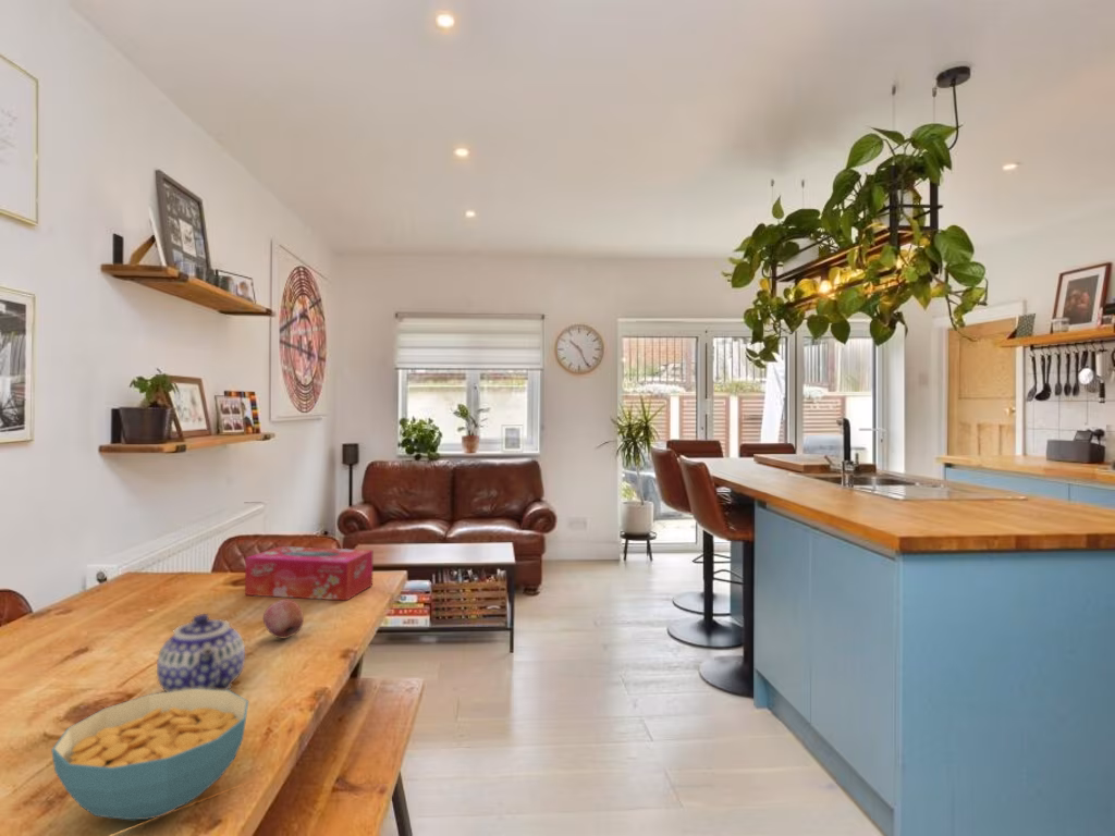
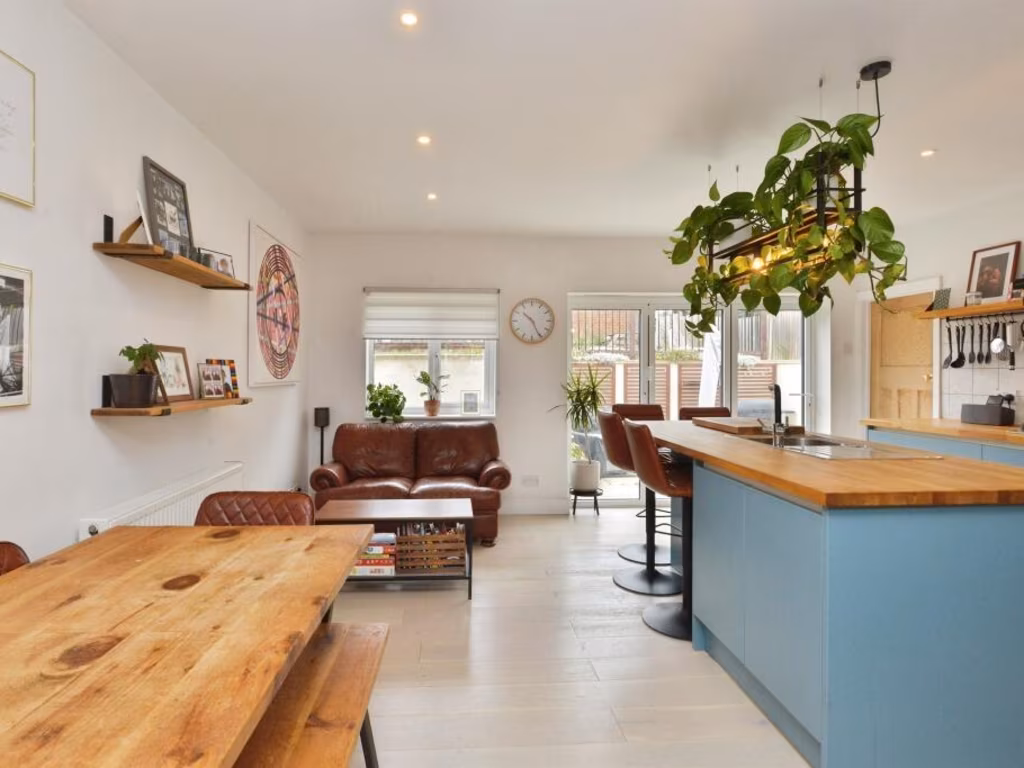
- tissue box (310, 571)
- fruit (283, 618)
- teapot (201, 652)
- cereal bowl (157, 763)
